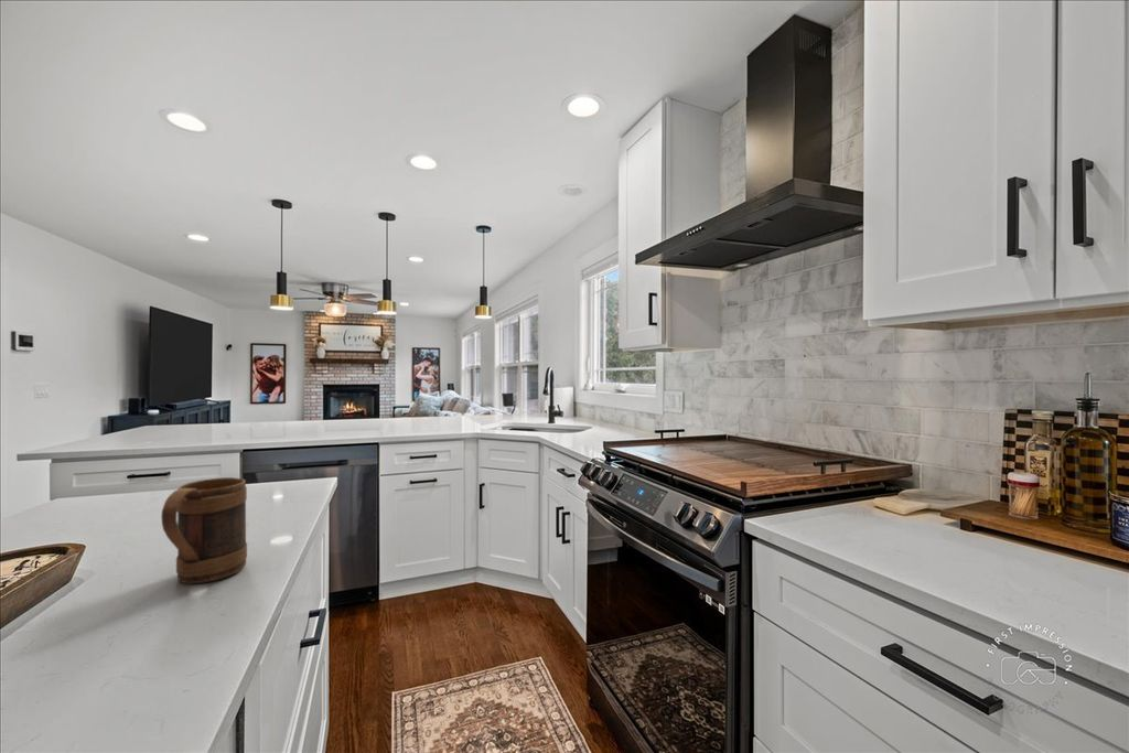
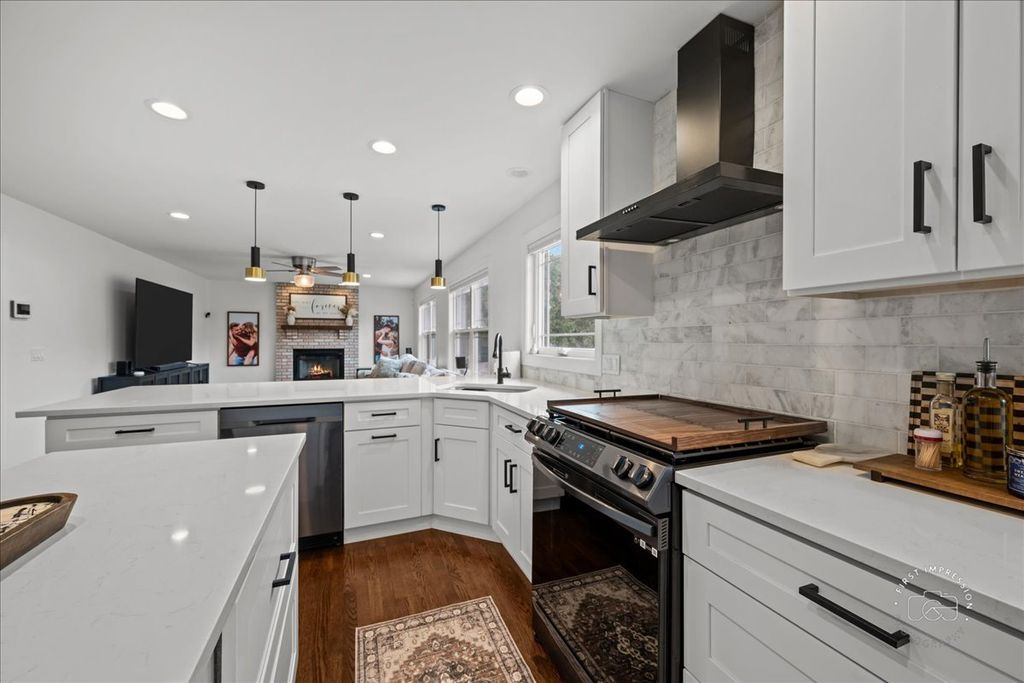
- mug (202, 530)
